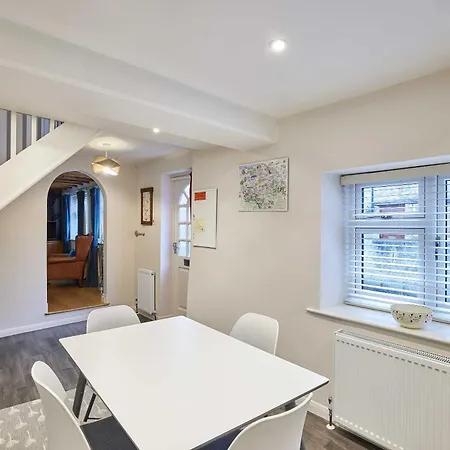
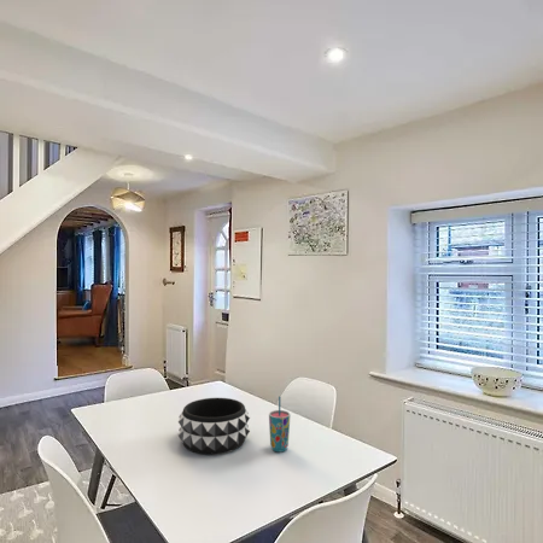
+ cup (279, 422)
+ decorative bowl (214, 424)
